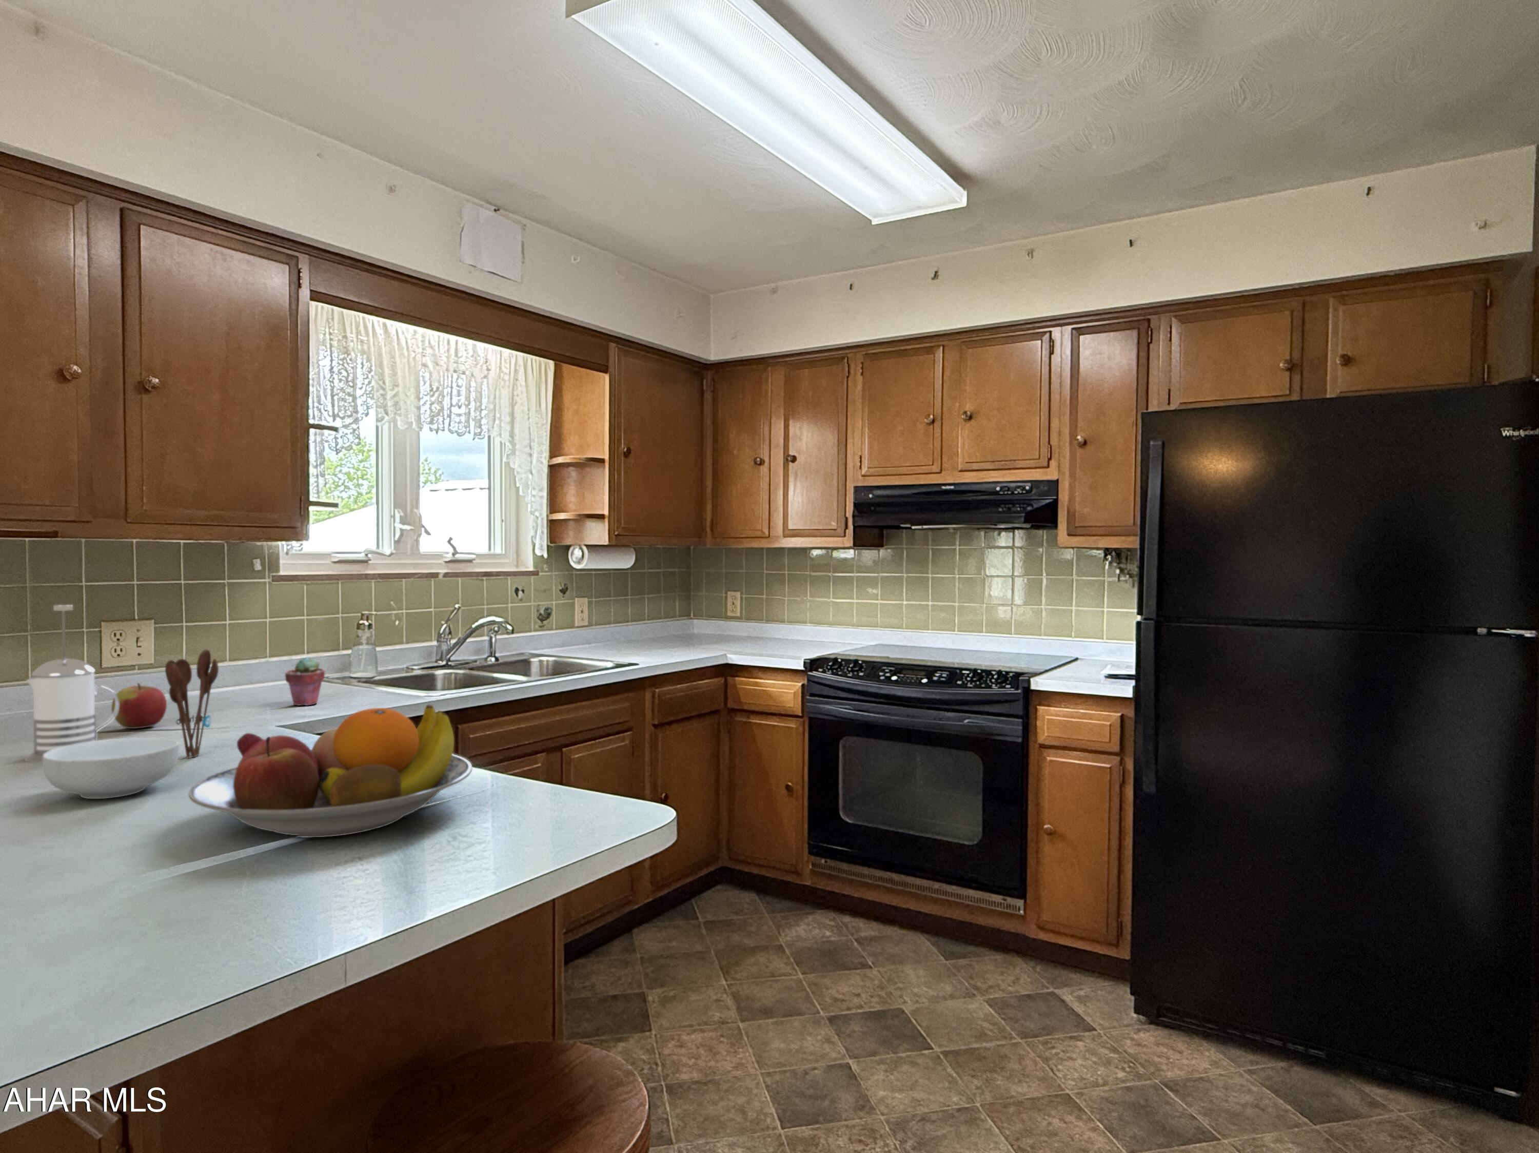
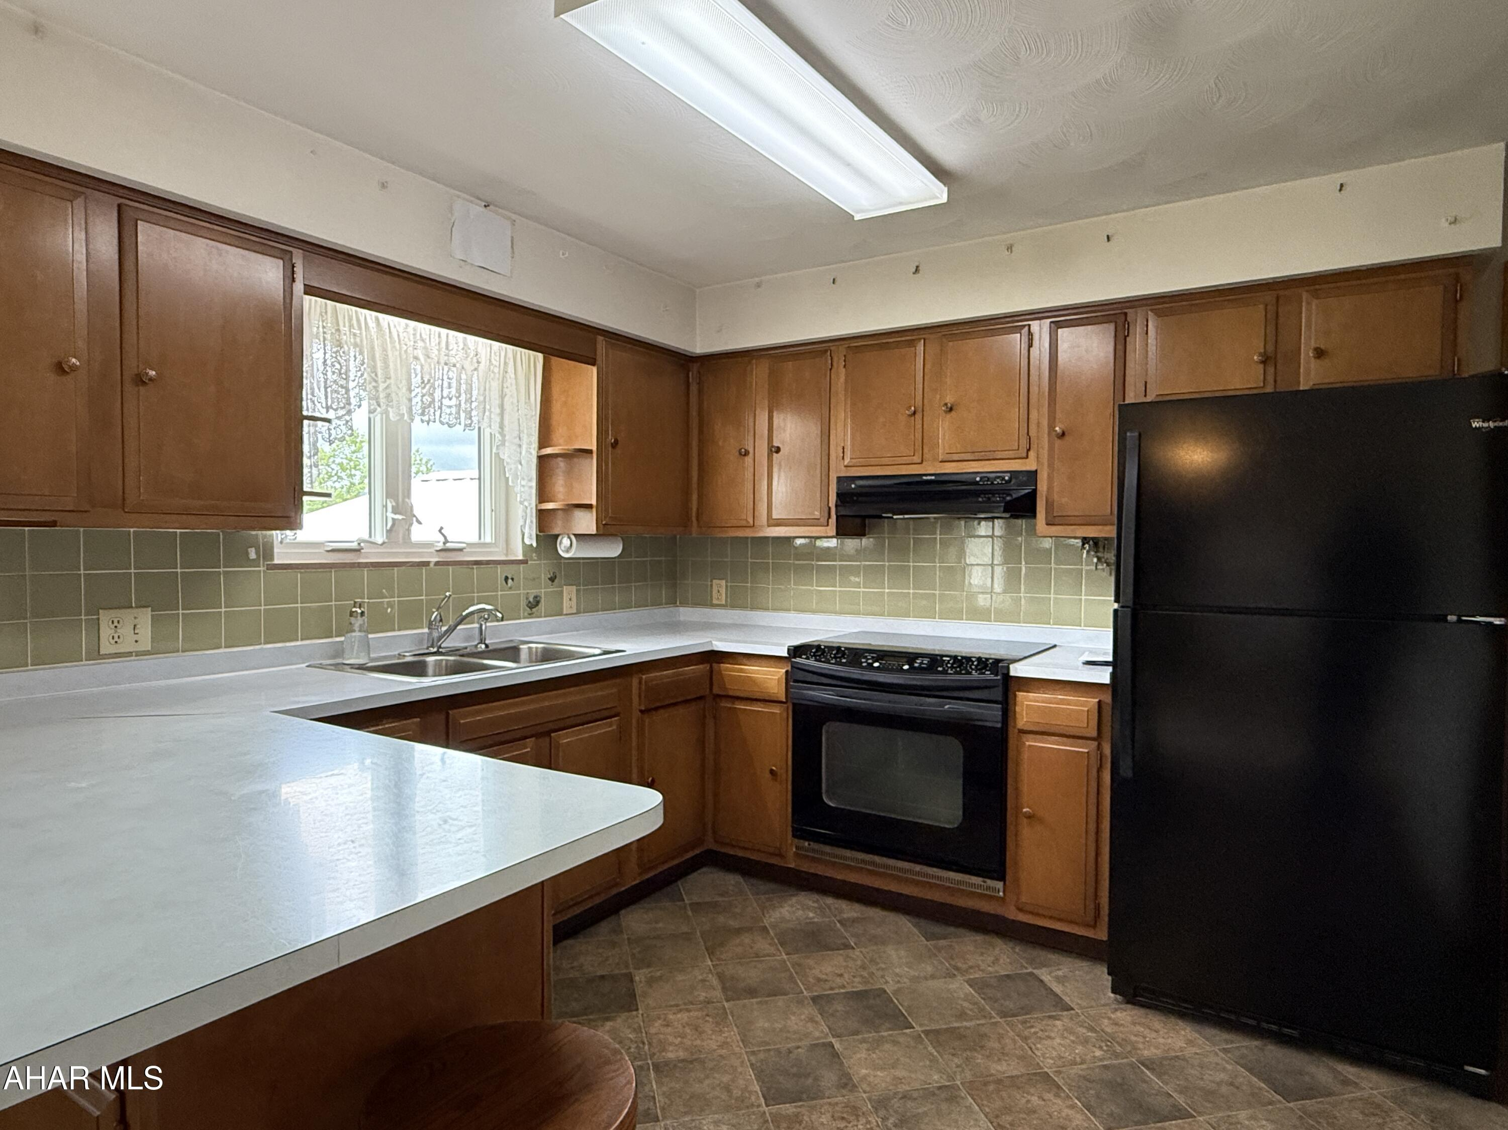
- cereal bowl (113, 770)
- utensil holder (188, 705)
- fruit bowl (338, 765)
- apple (139, 705)
- french press (71, 679)
- potted succulent (305, 679)
